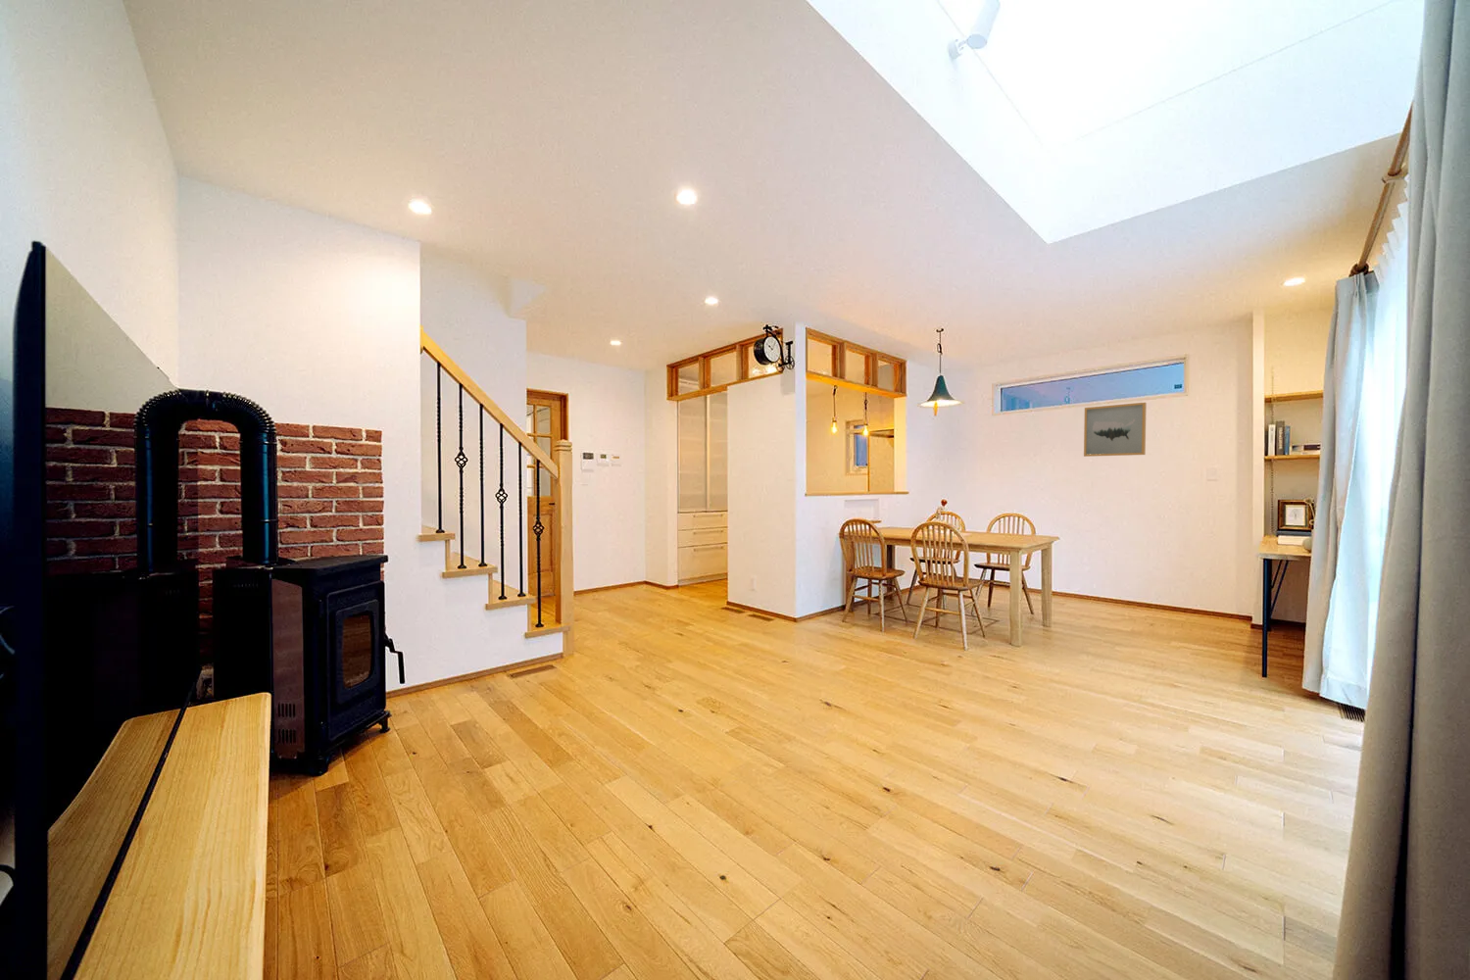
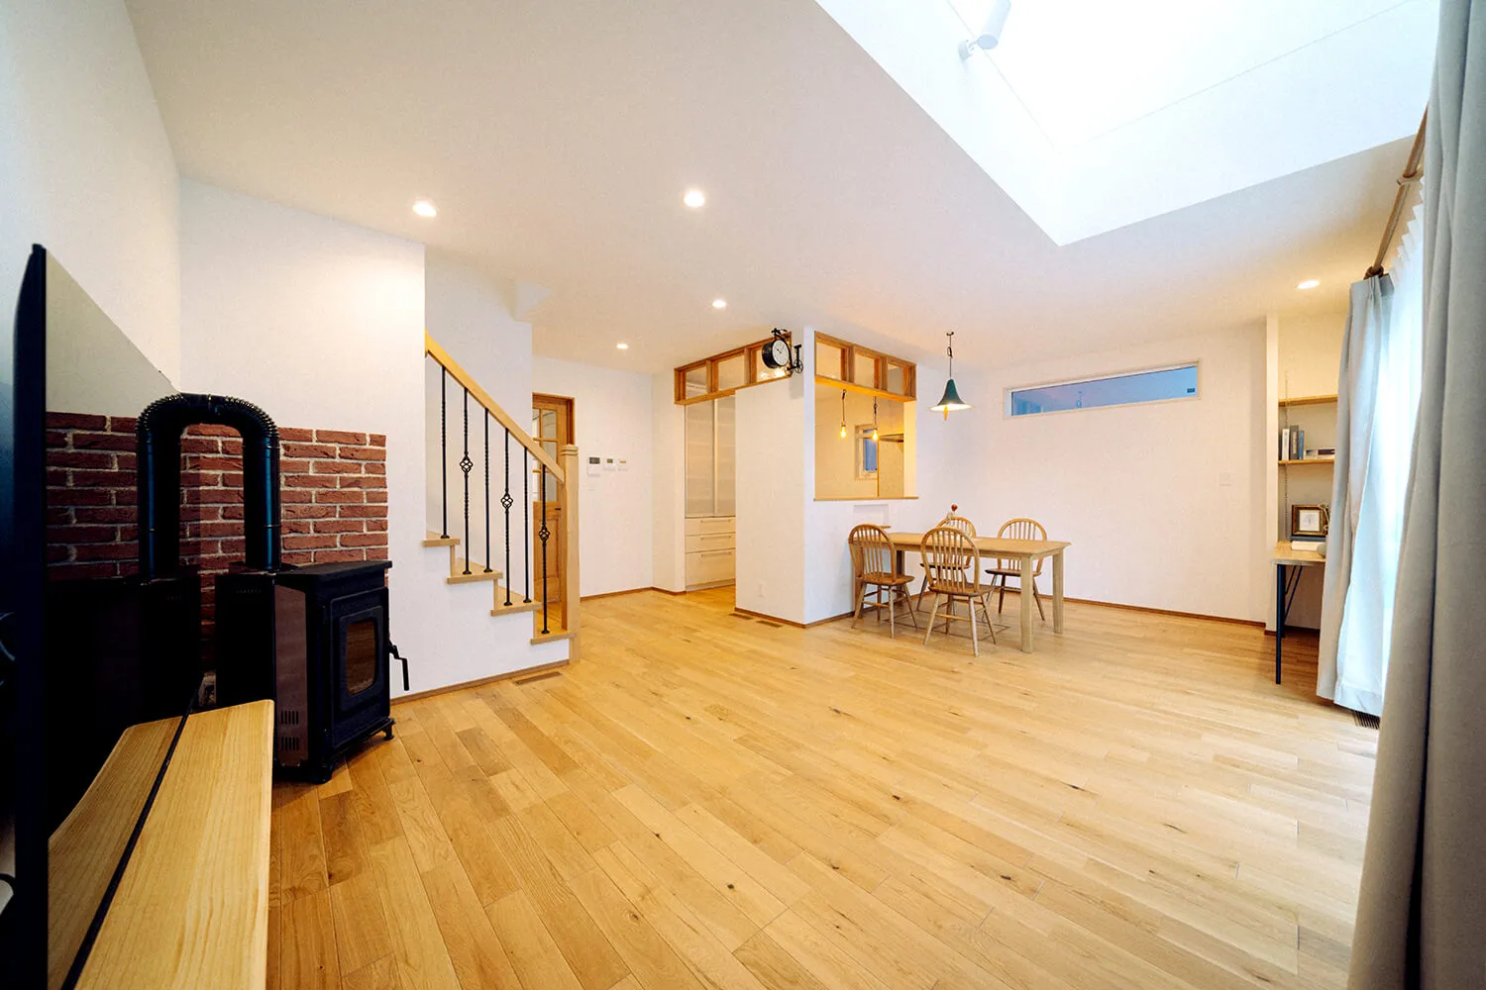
- wall art (1113, 430)
